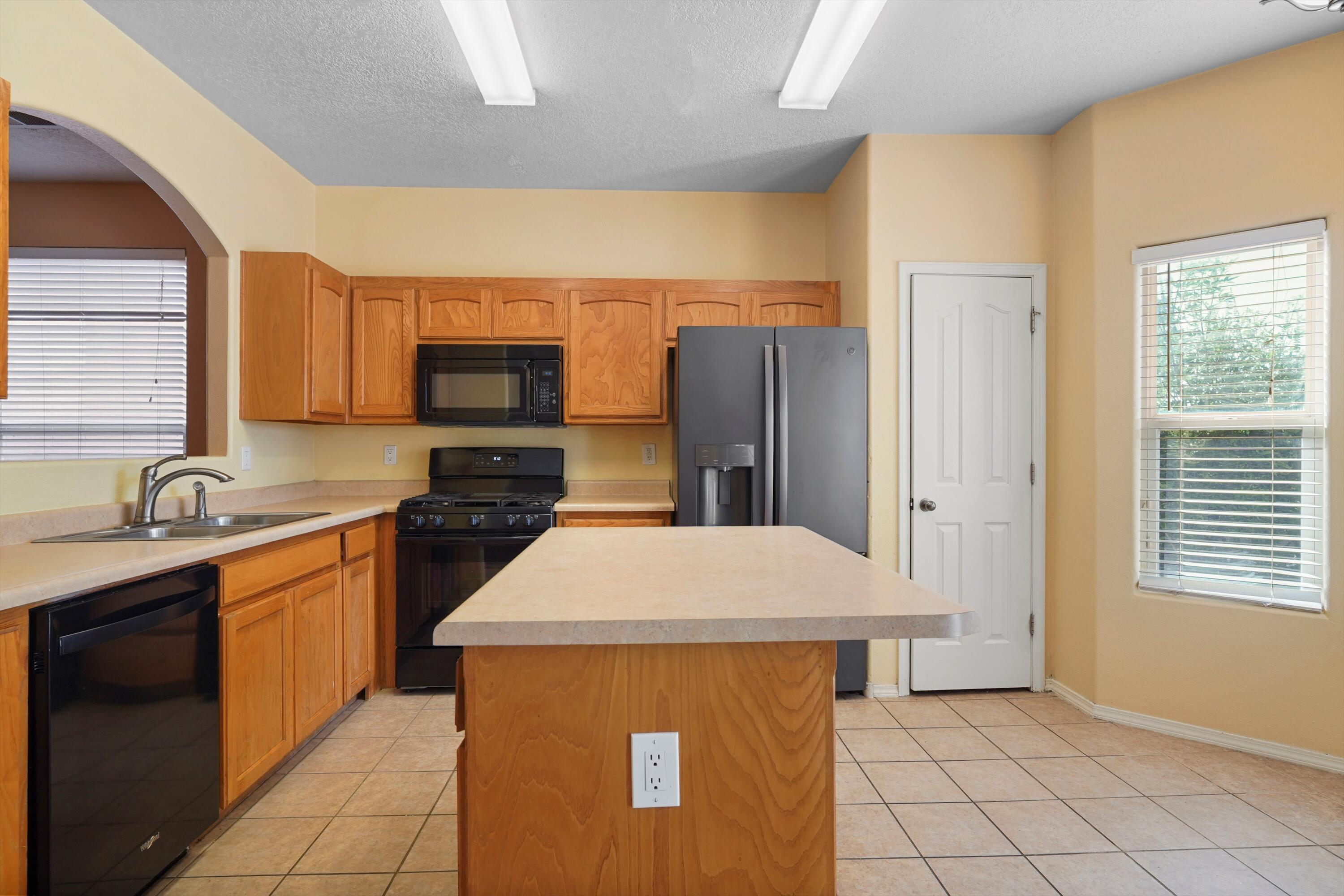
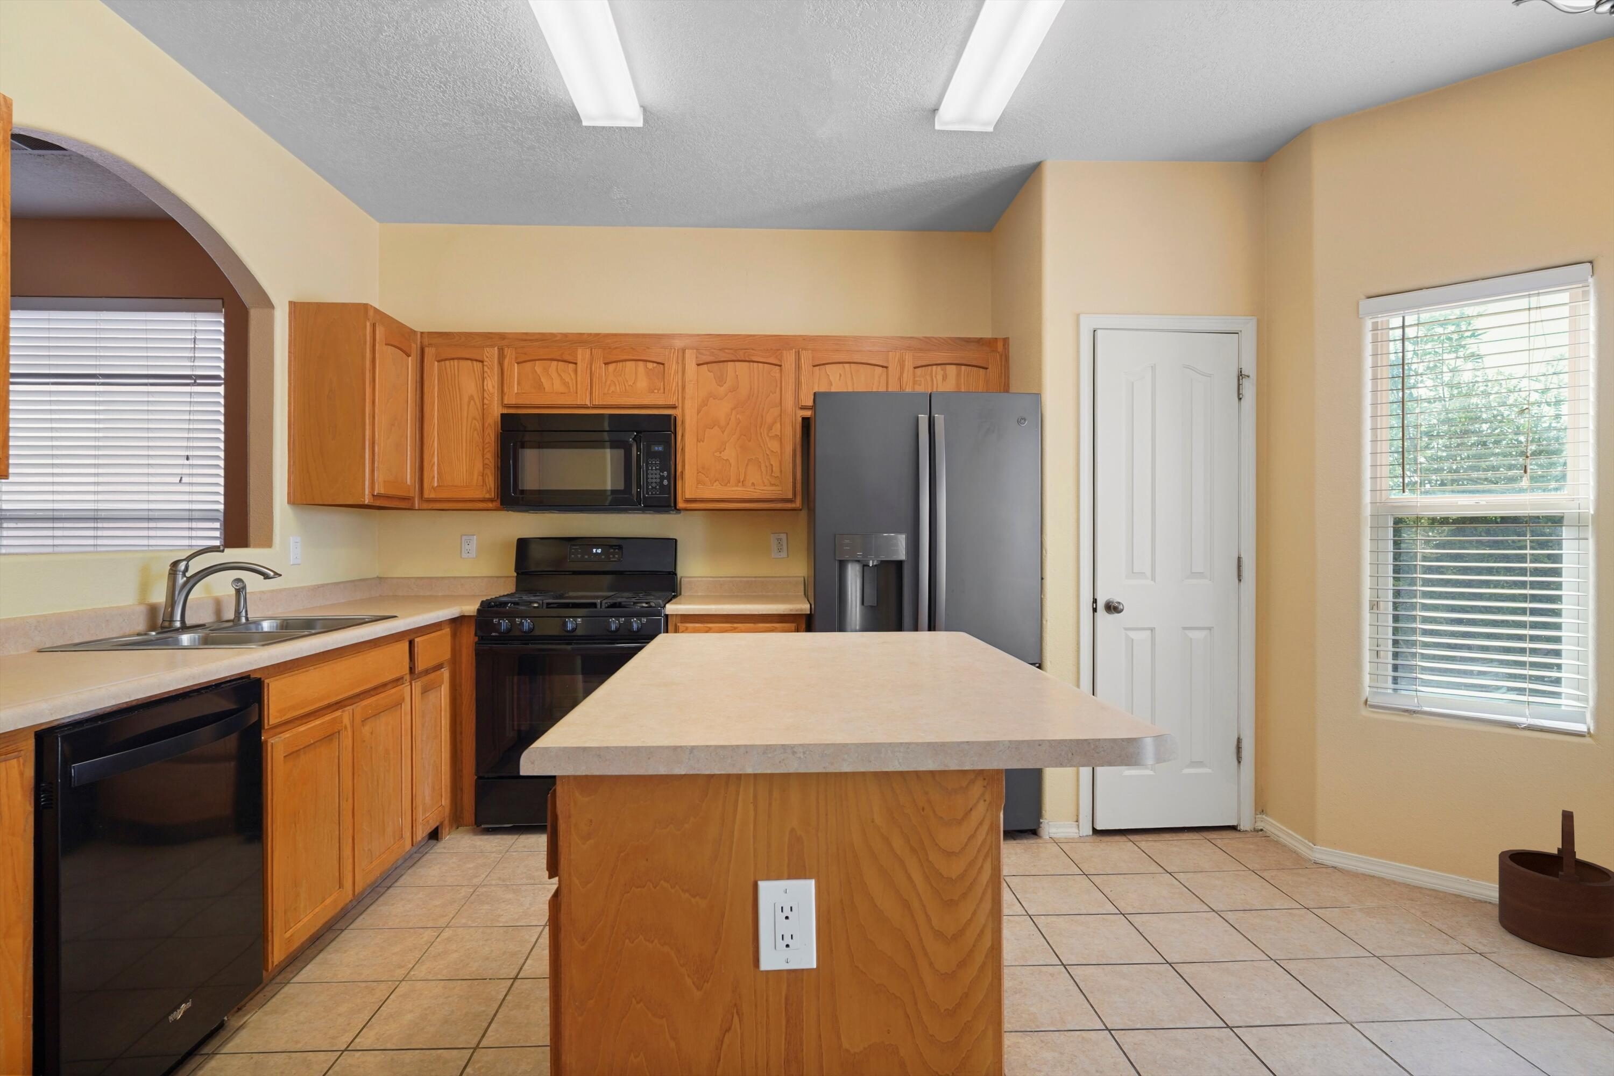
+ wooden bucket (1558, 872)
